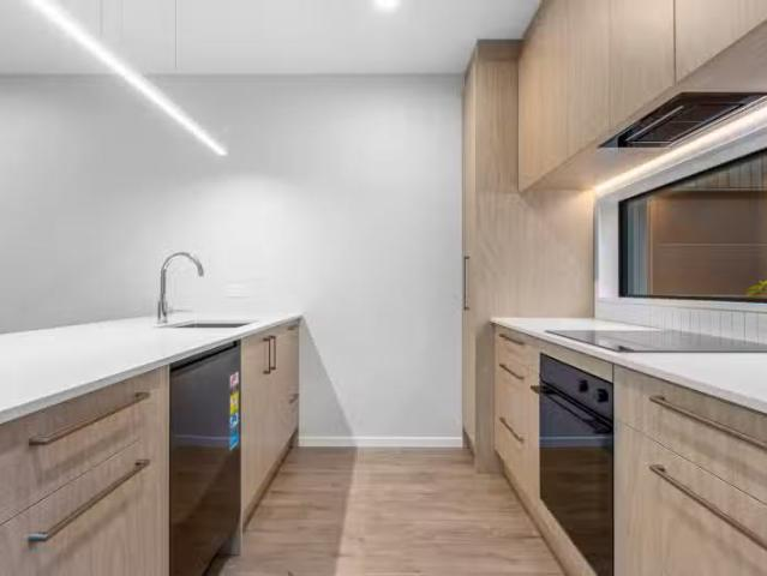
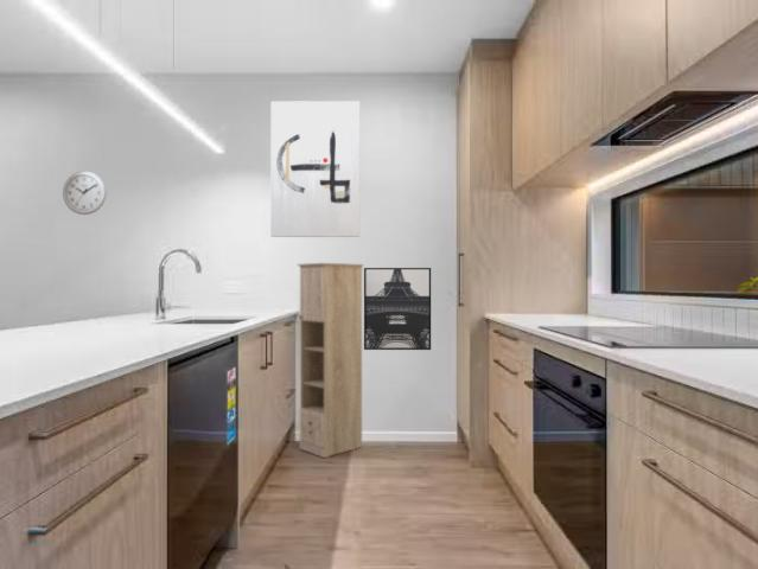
+ wall clock (83, 192)
+ storage cabinet (330, 356)
+ wall art (397, 308)
+ wall art (314, 168)
